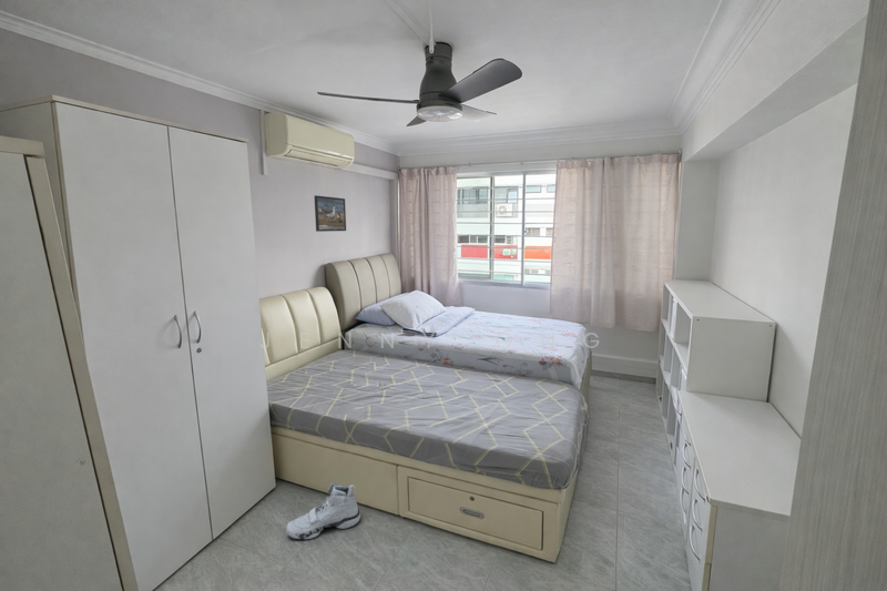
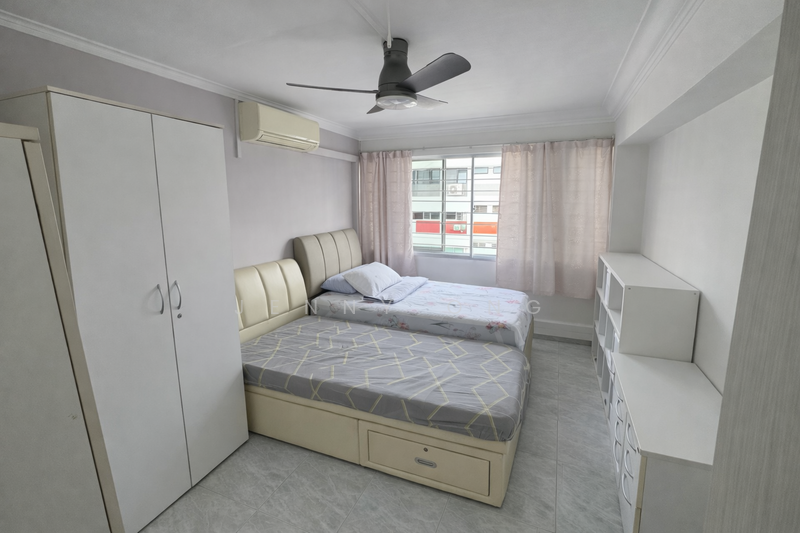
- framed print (330, 214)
- sneaker (324, 509)
